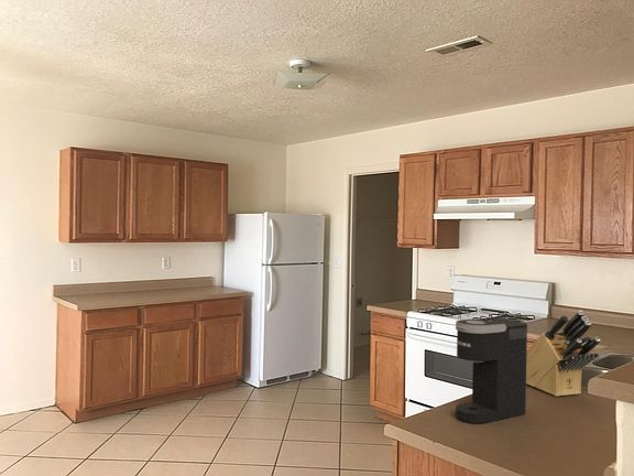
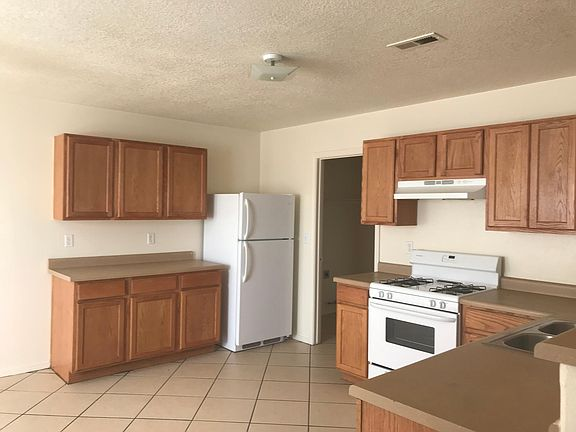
- coffee maker (491, 367)
- knife block (553, 347)
